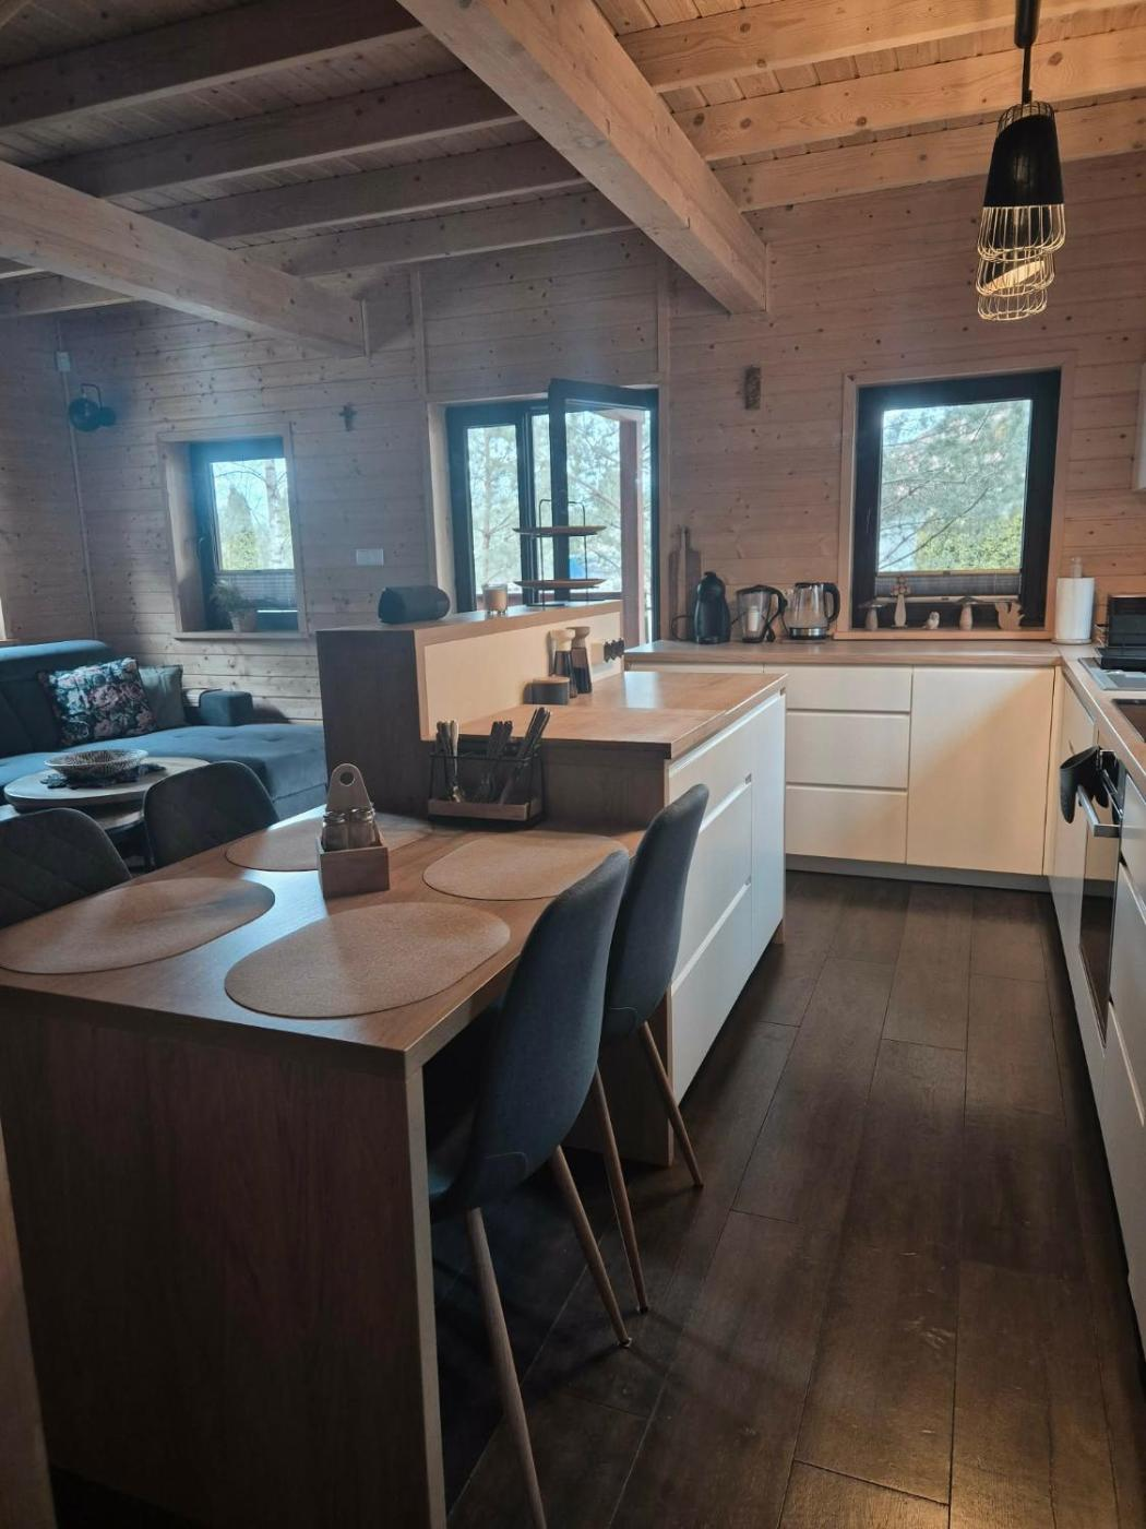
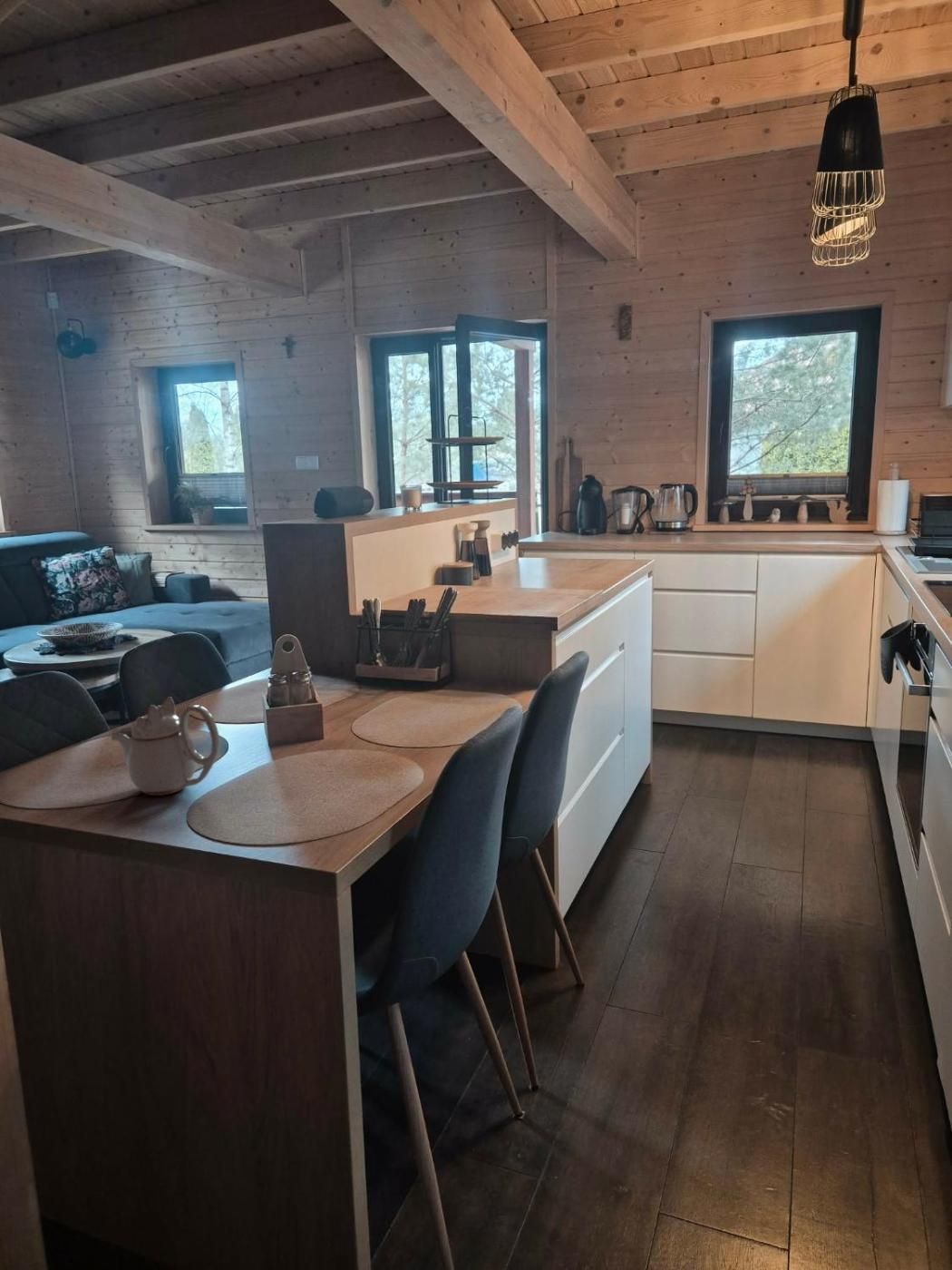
+ teapot (165, 745)
